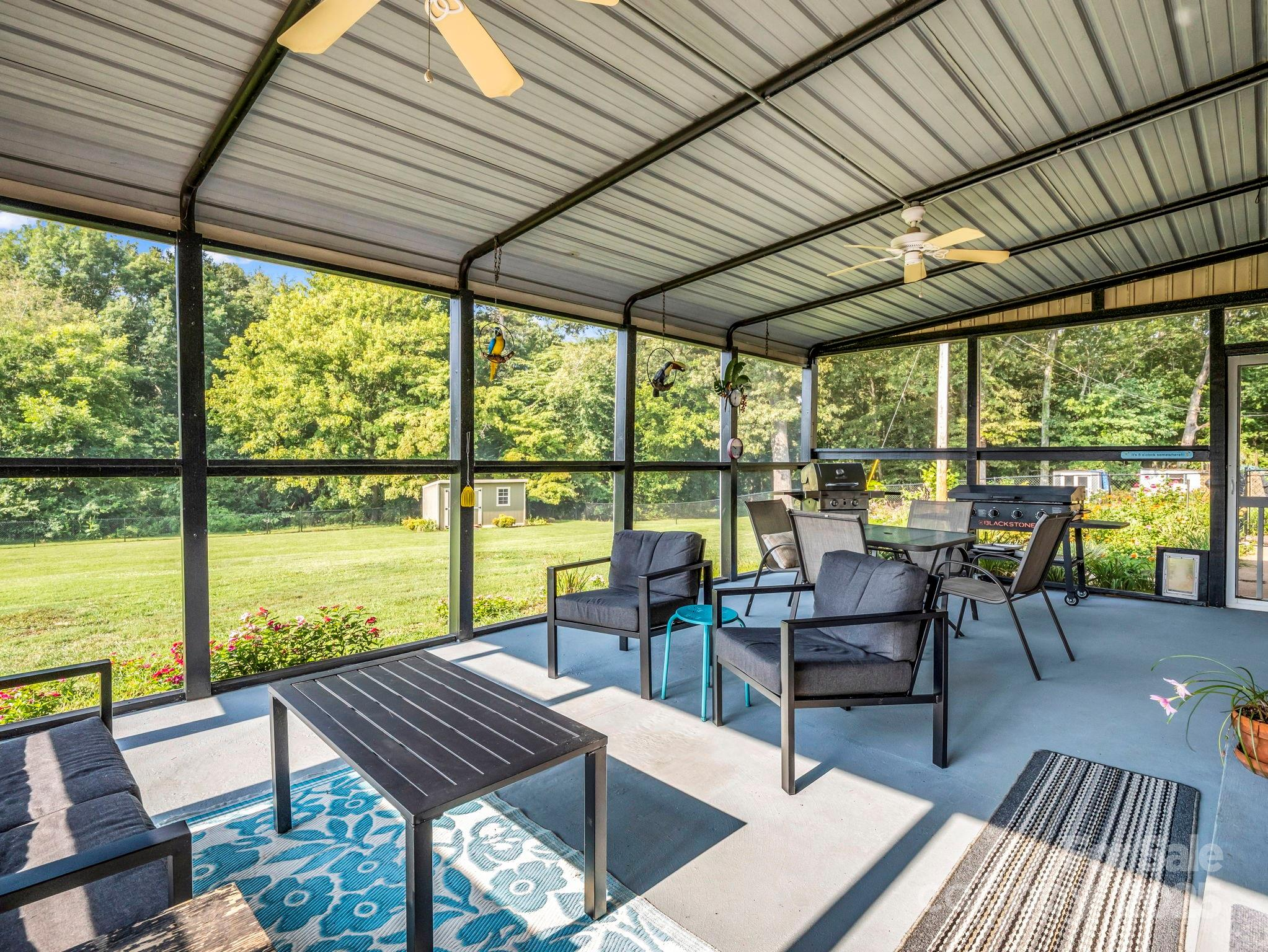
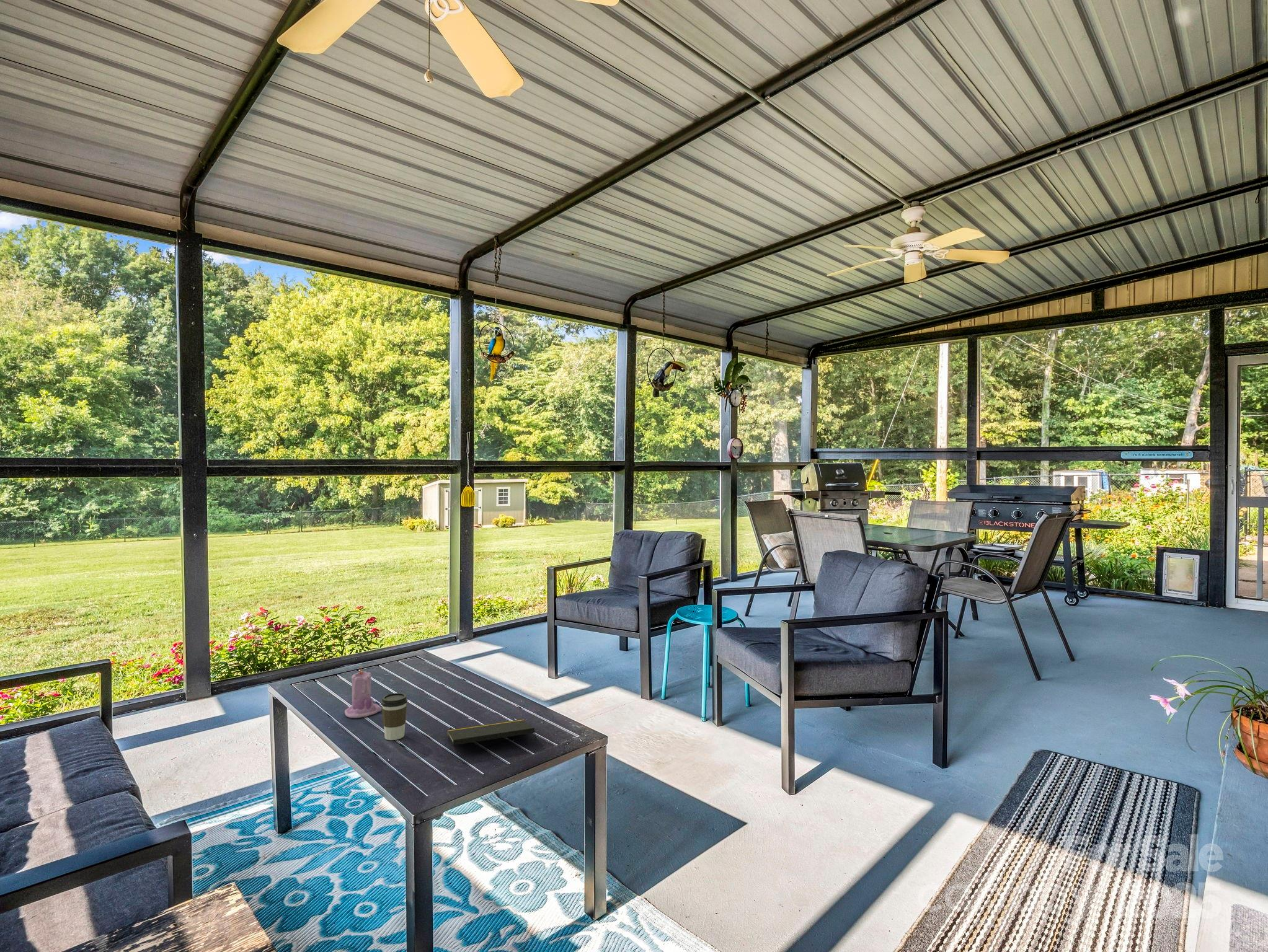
+ candle (361, 689)
+ notepad (490, 731)
+ coffee cup (394, 716)
